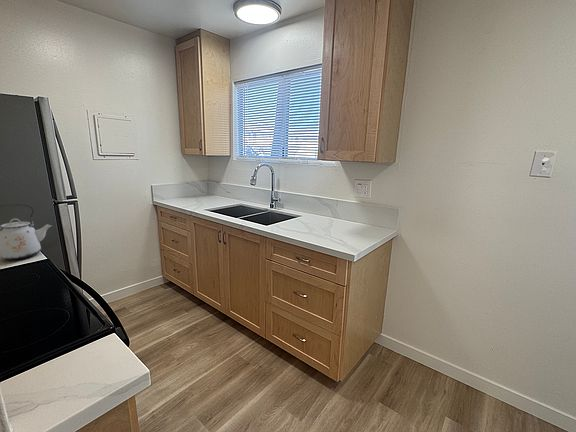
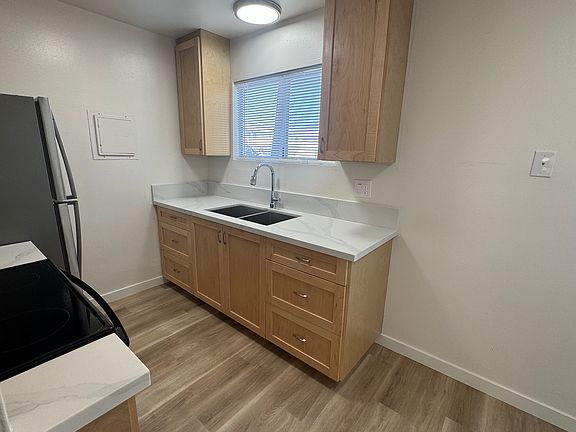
- kettle (24, 229)
